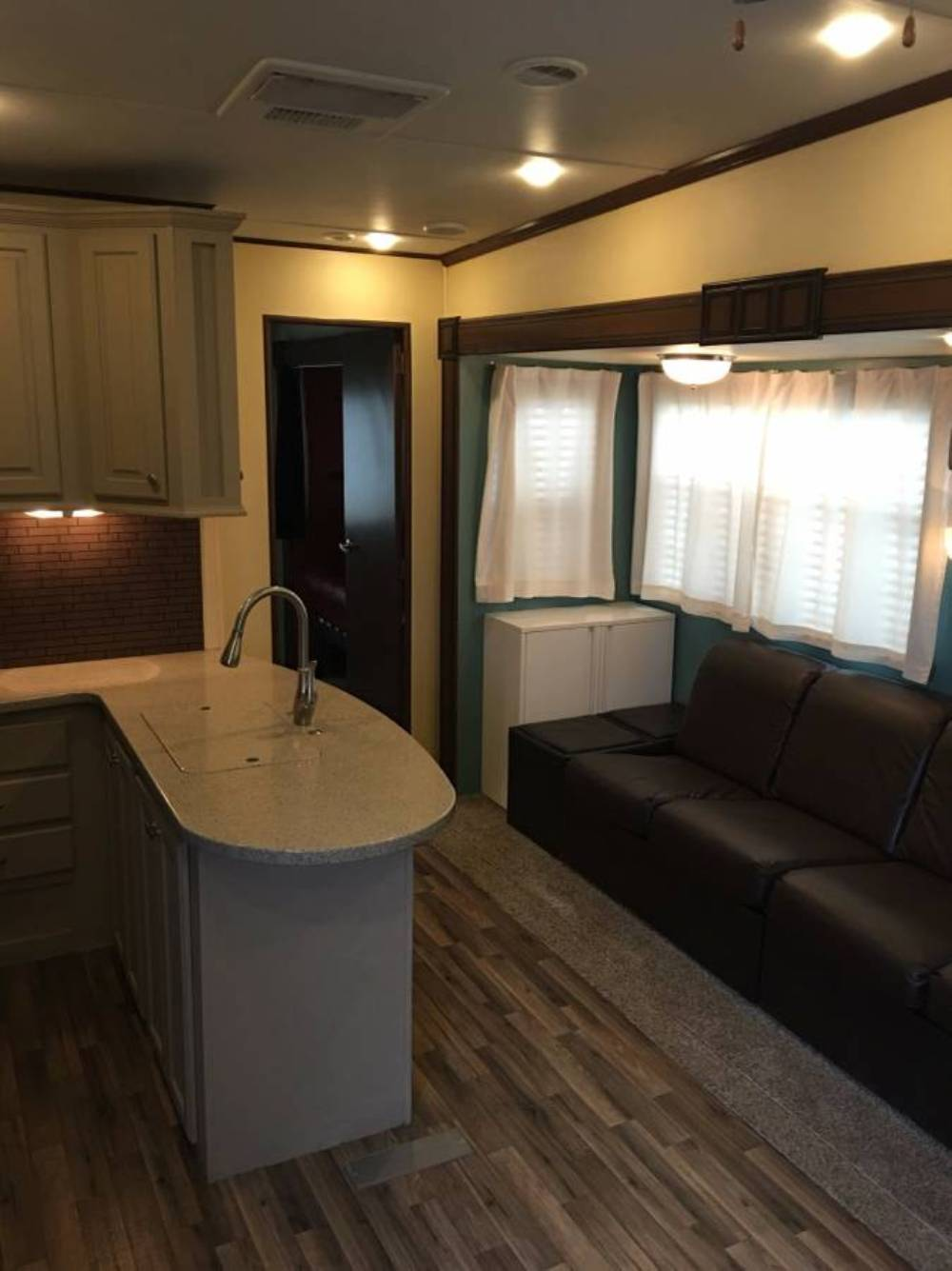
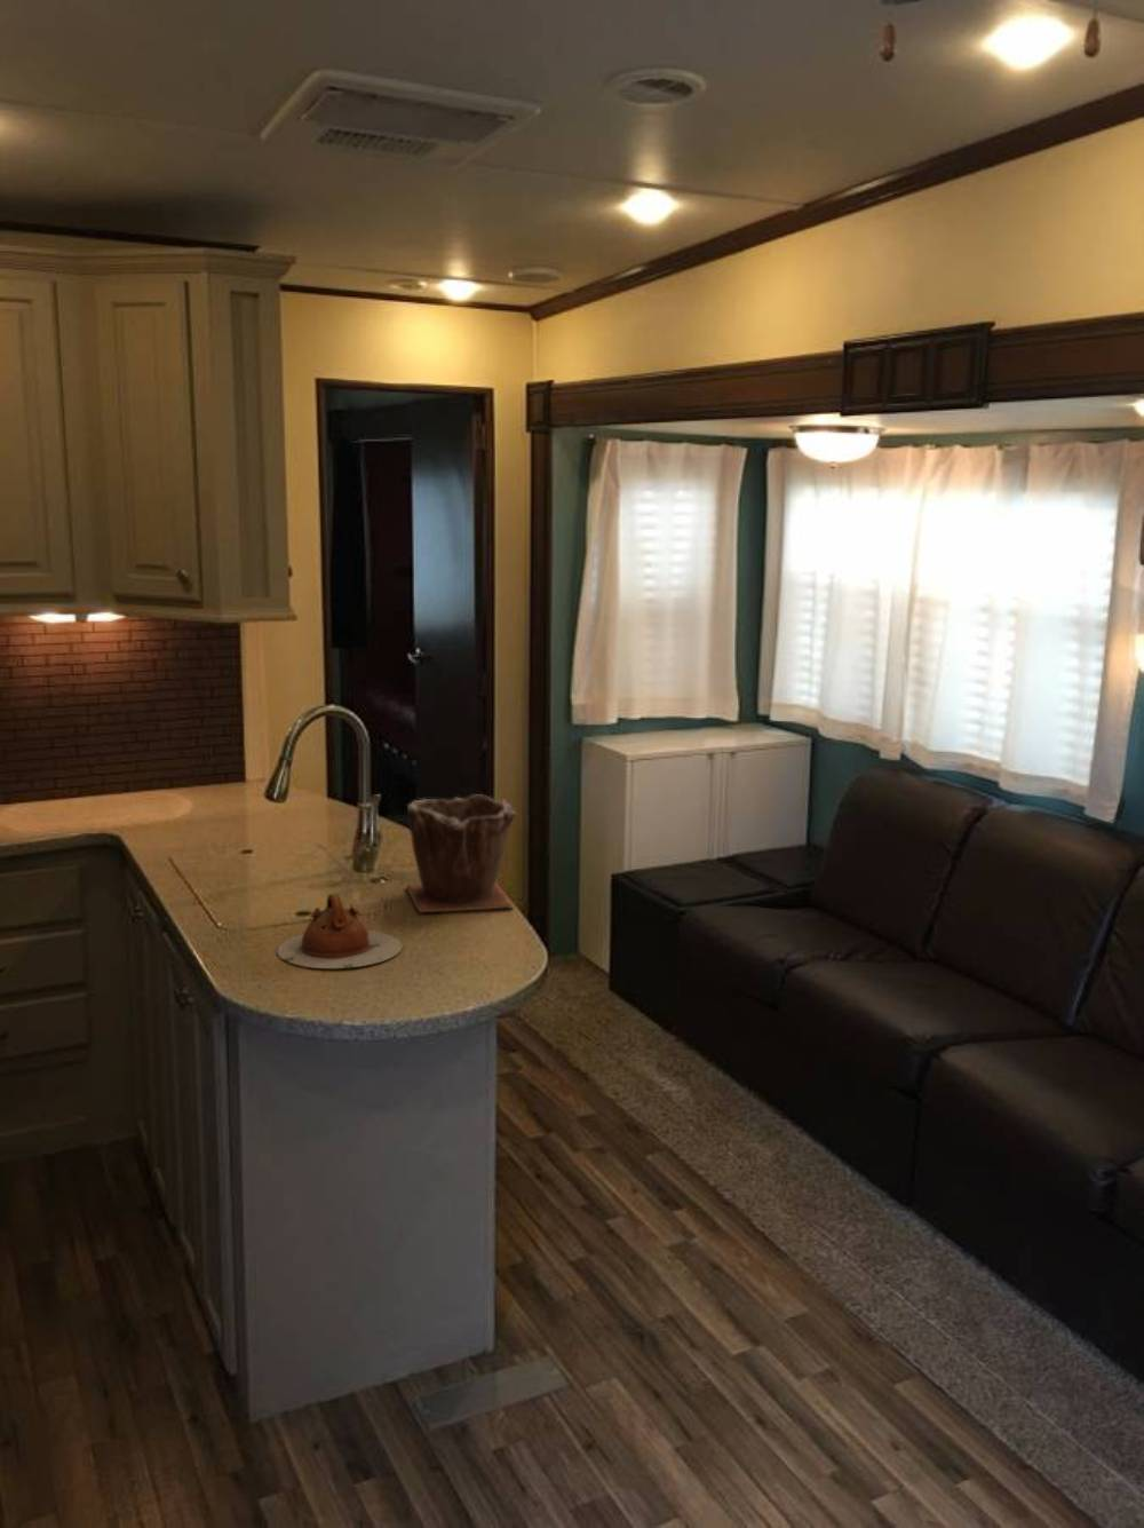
+ teapot (340, 921)
+ plant pot (459, 849)
